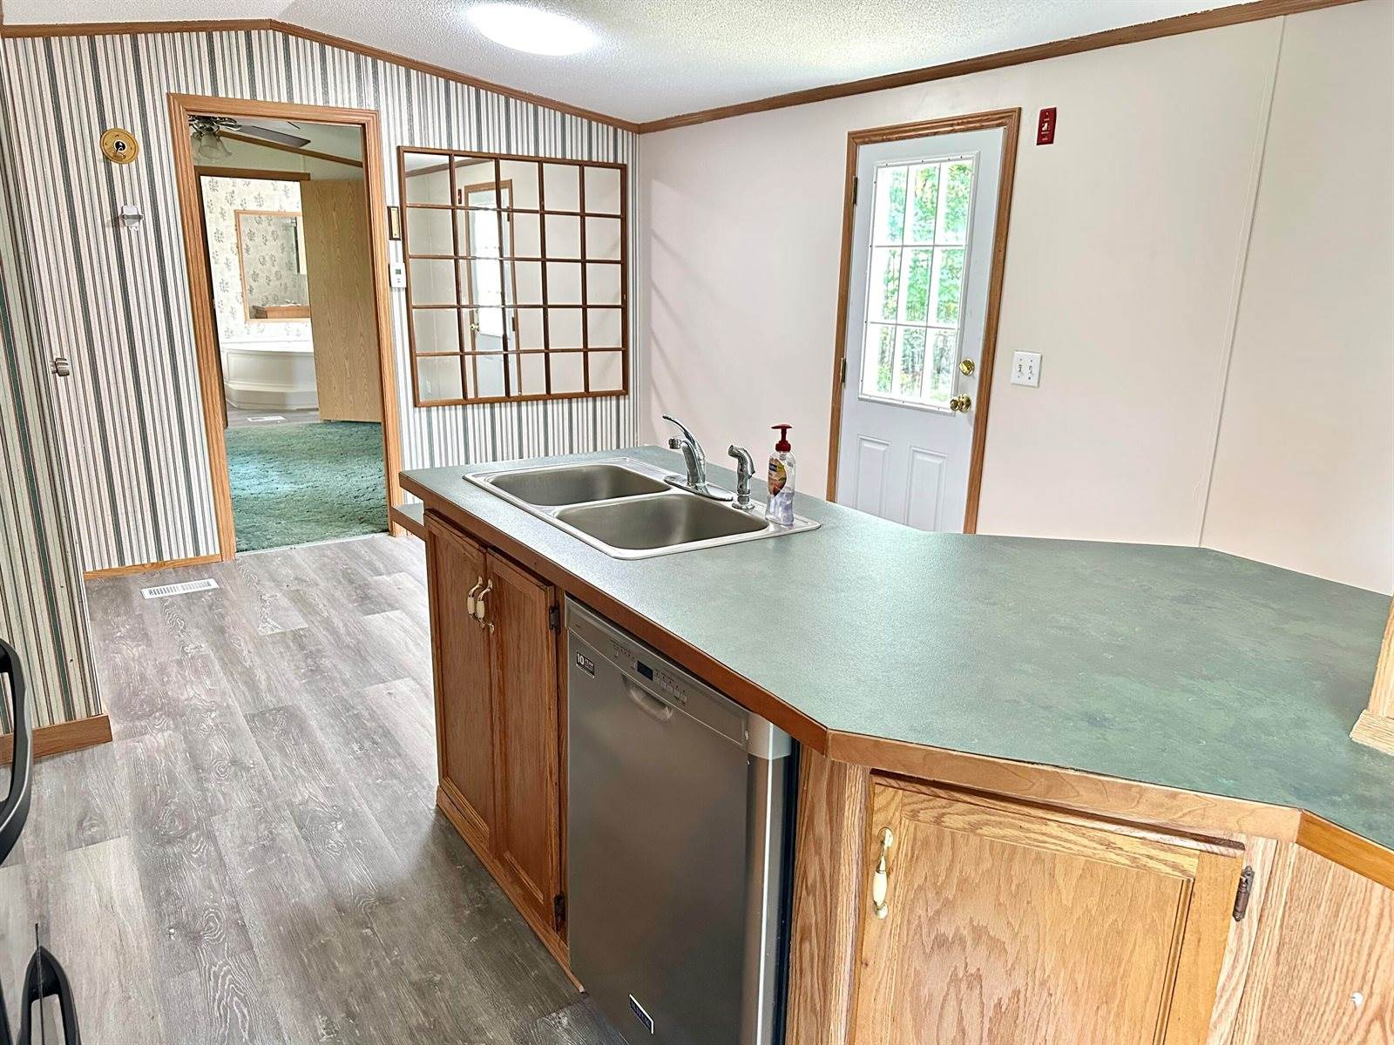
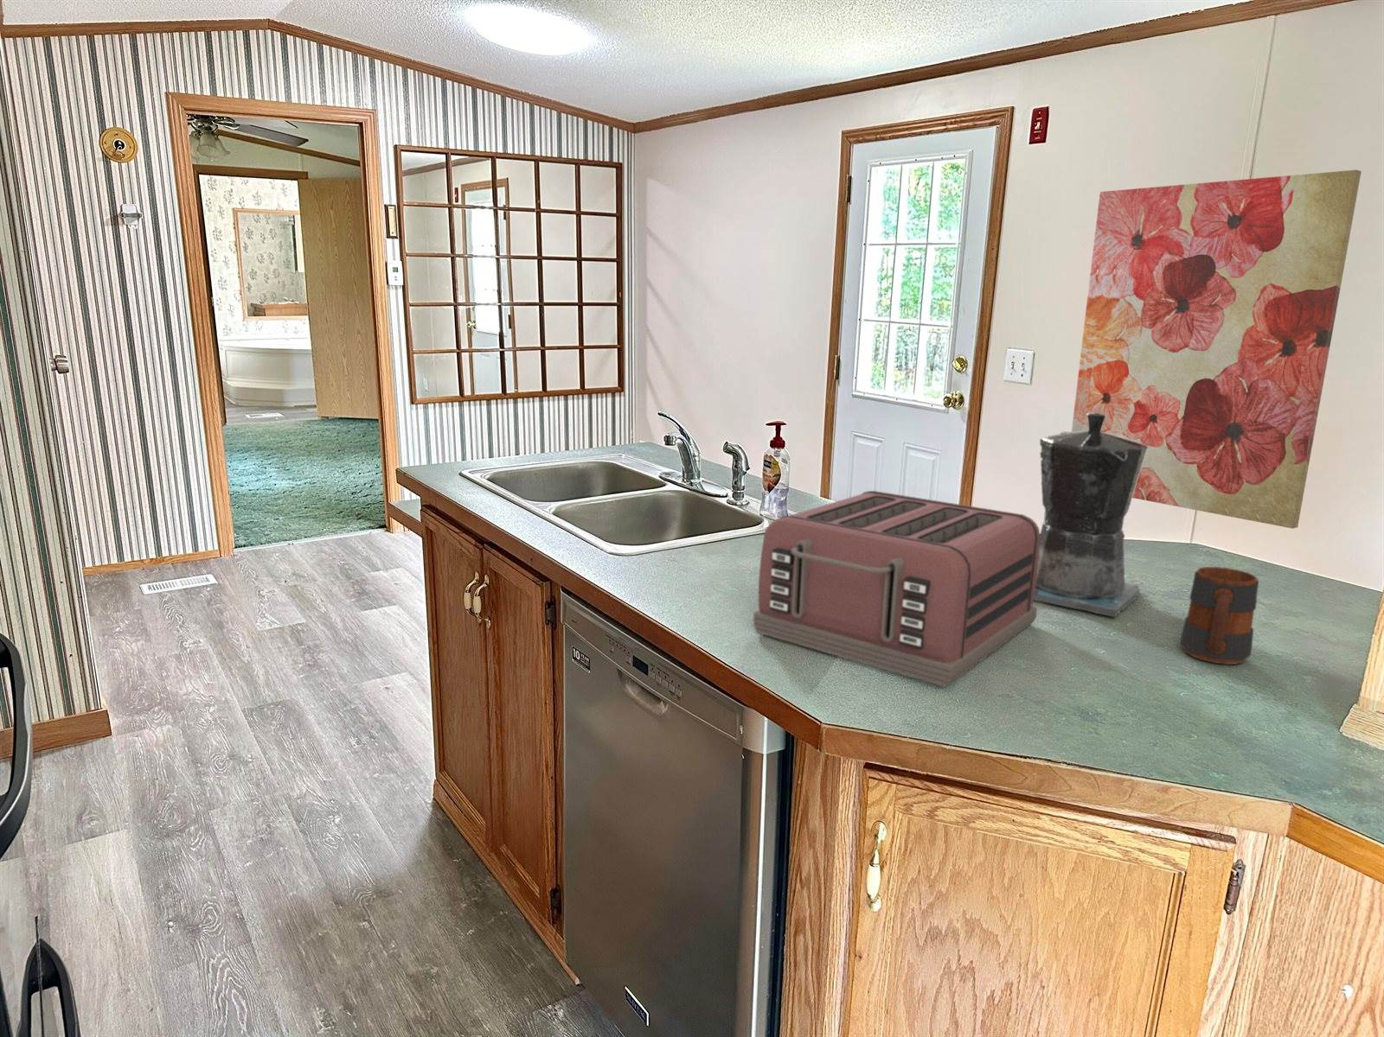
+ coffee maker (1084, 504)
+ wall art (1193, 350)
+ mug (1219, 618)
+ toaster (895, 575)
